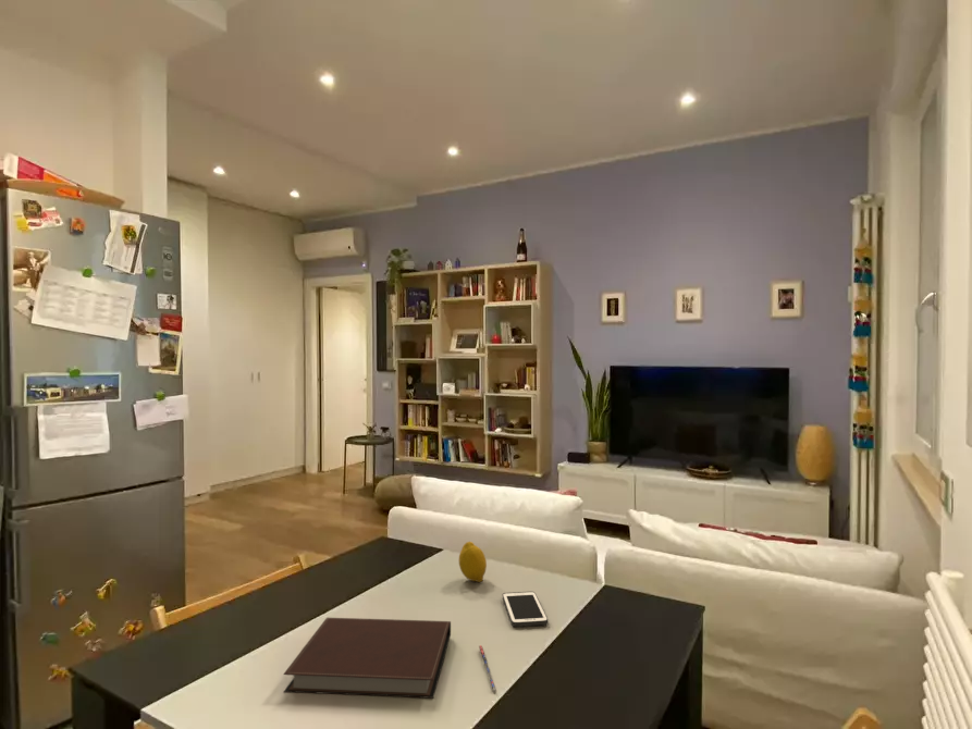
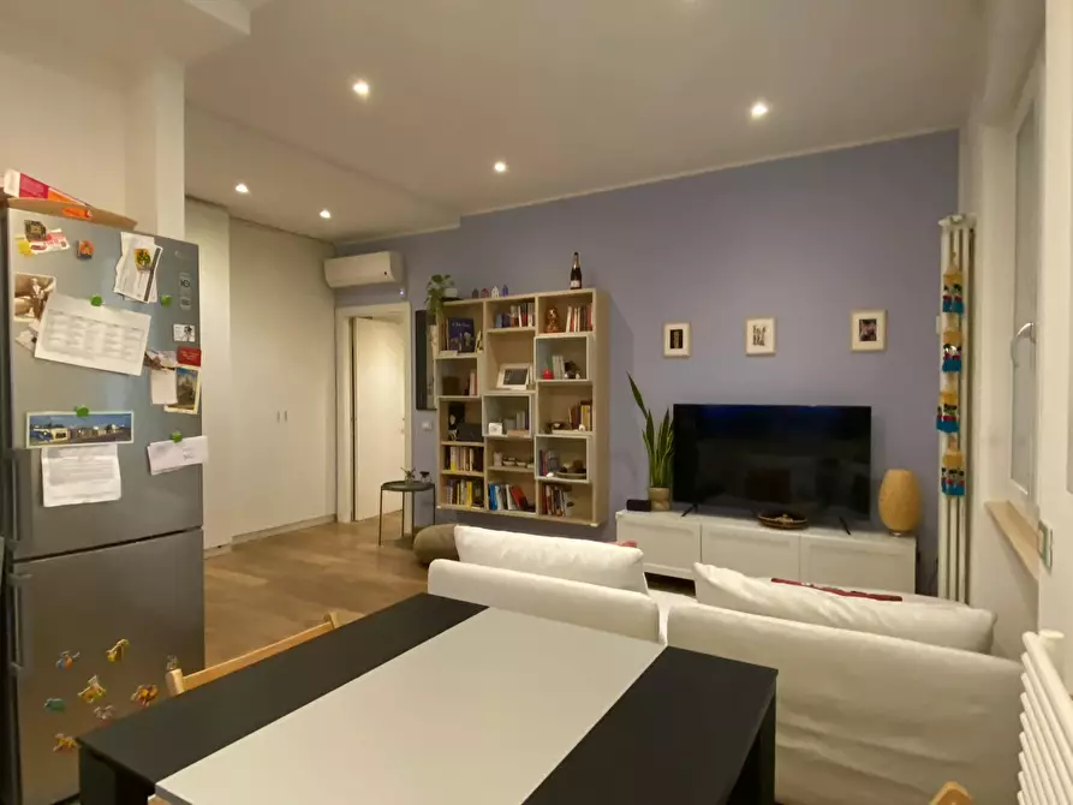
- fruit (472, 560)
- cell phone (524, 607)
- notebook (374, 652)
- pen (487, 666)
